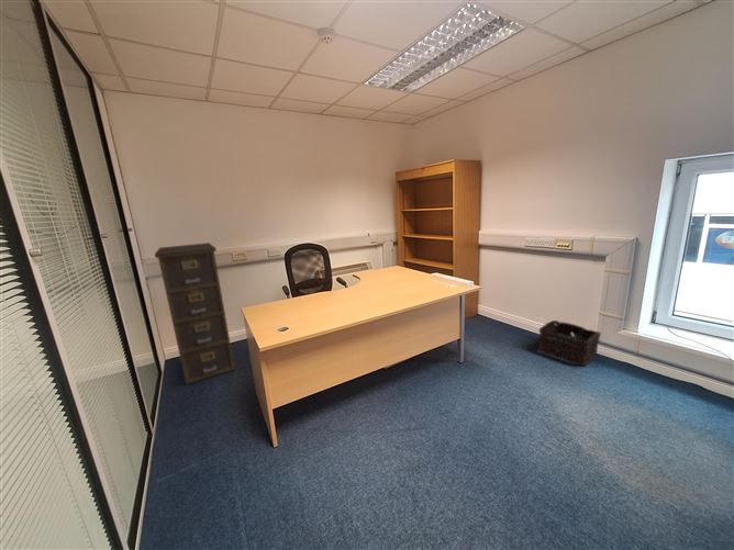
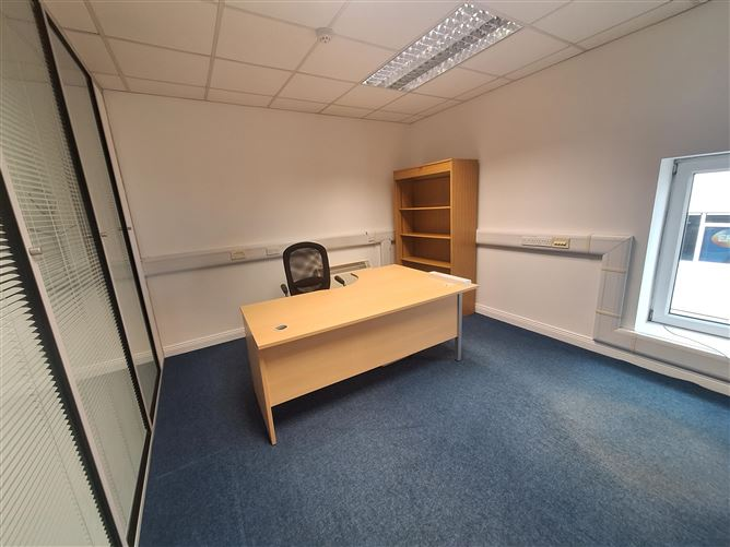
- basket (569, 338)
- filing cabinet (197, 307)
